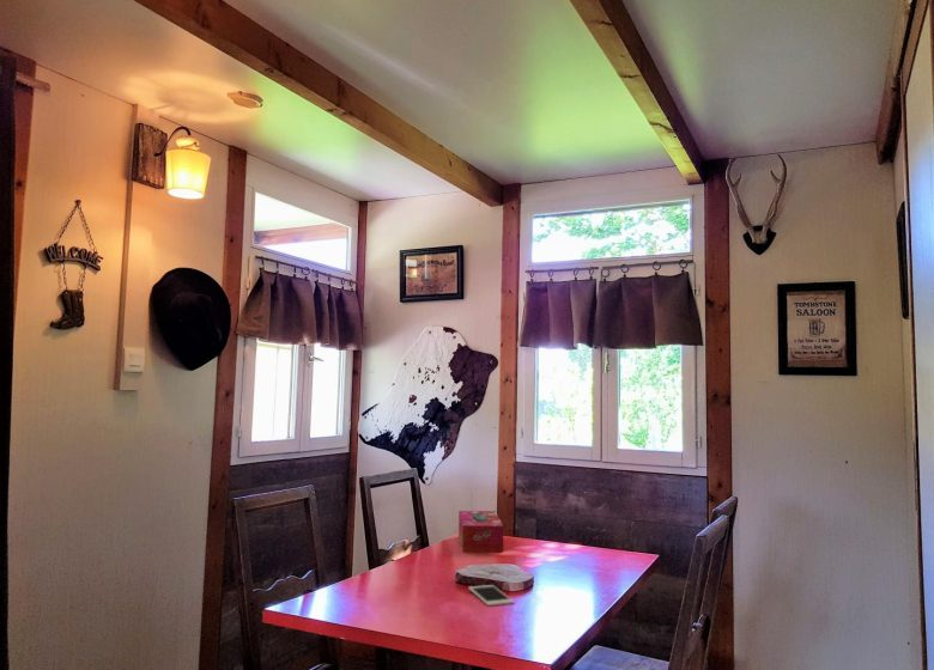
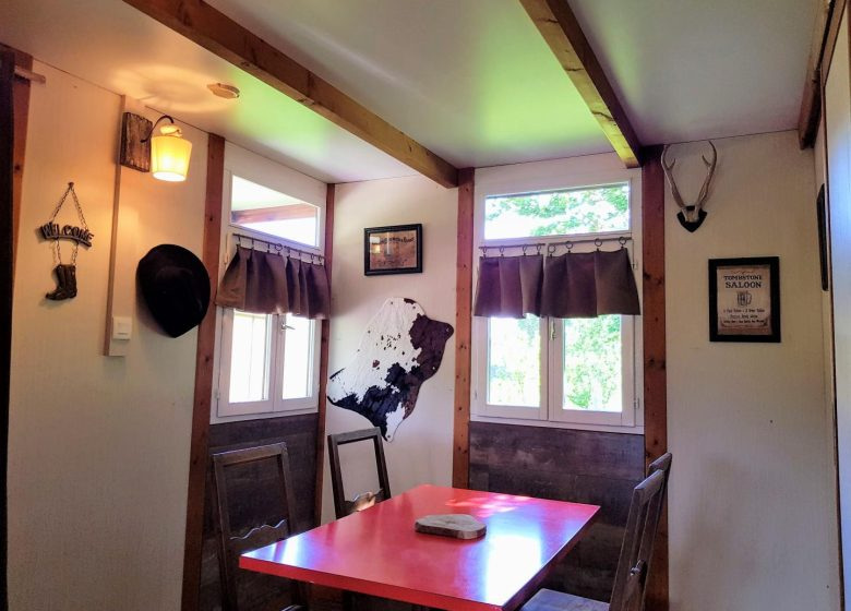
- cell phone (490, 595)
- tissue box (479, 530)
